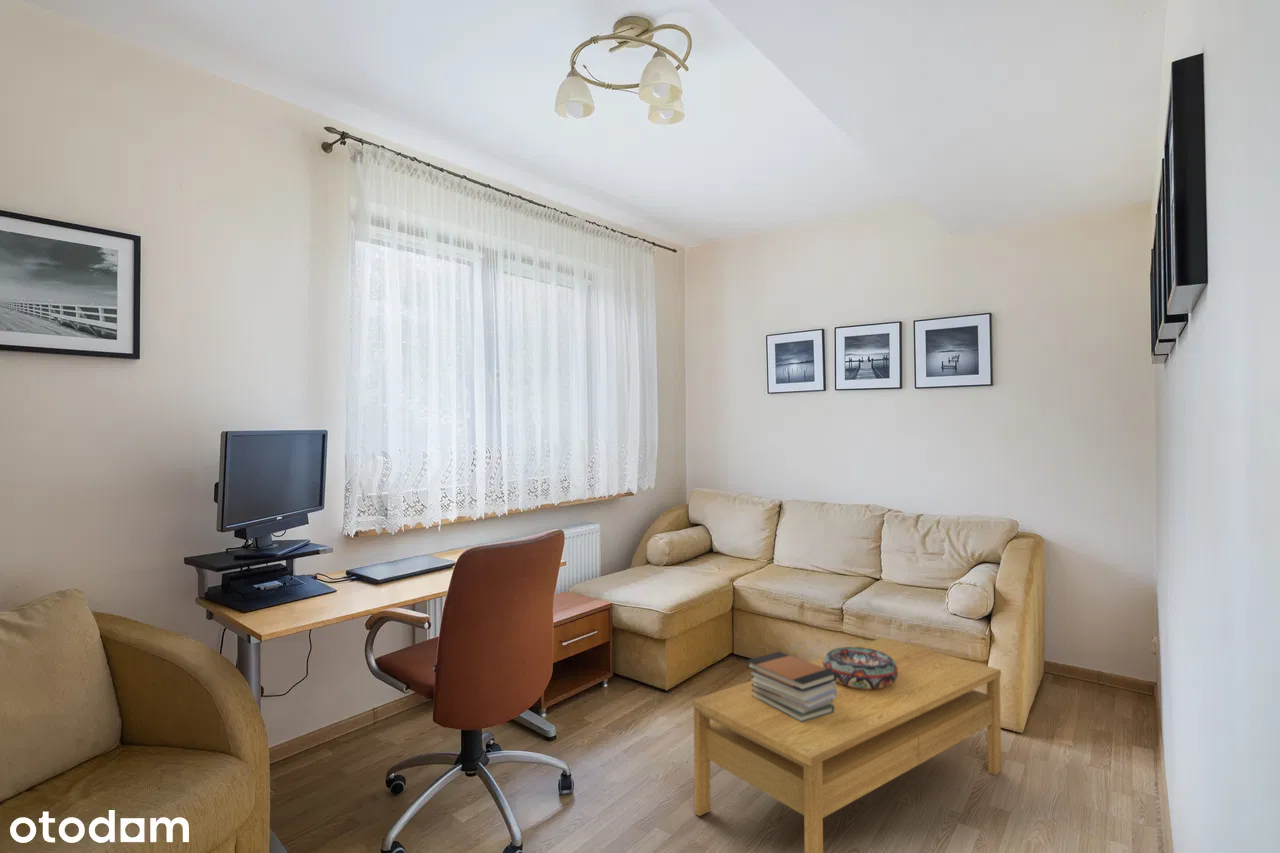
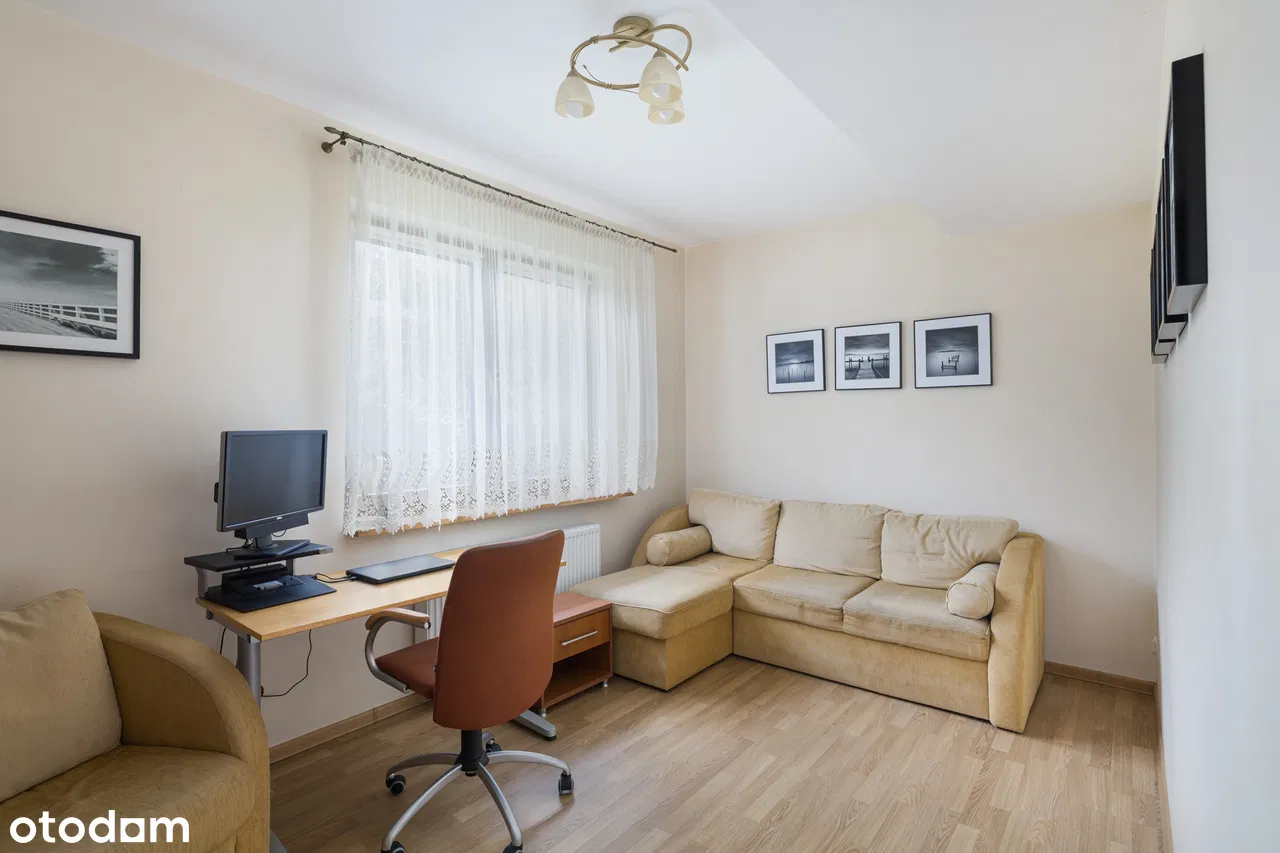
- decorative bowl (859, 667)
- book stack (791, 684)
- coffee table (855, 737)
